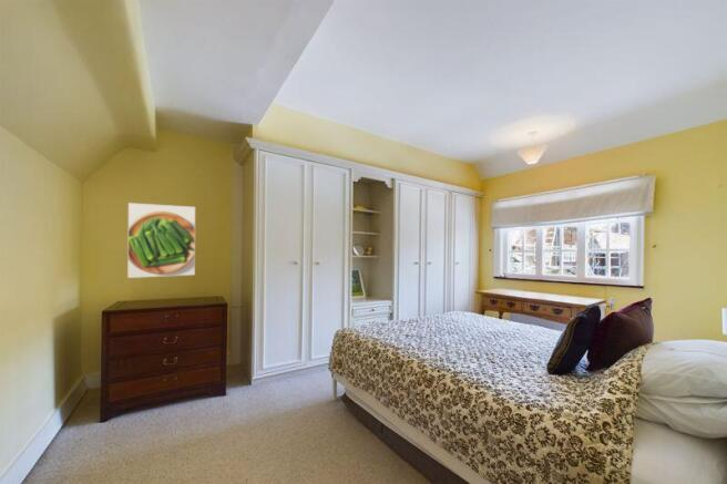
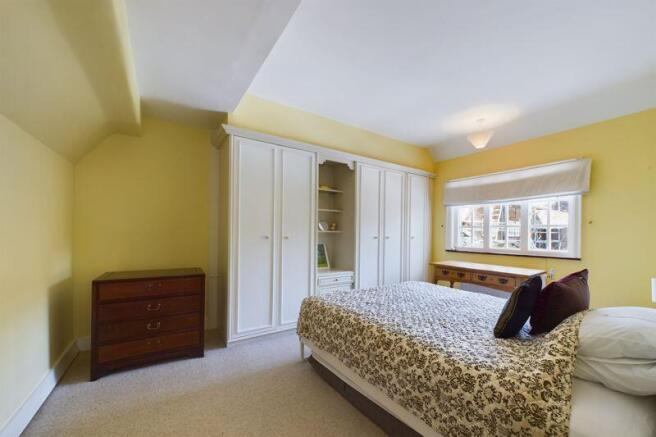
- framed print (163, 240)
